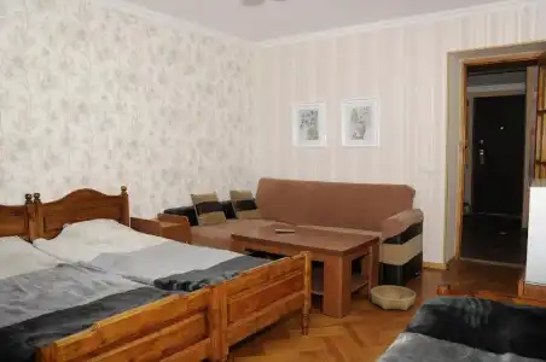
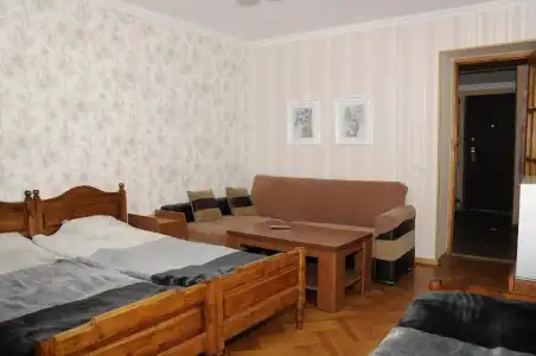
- basket (393, 297)
